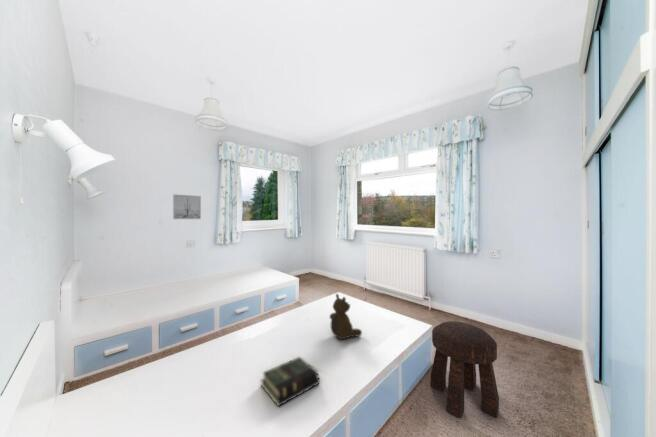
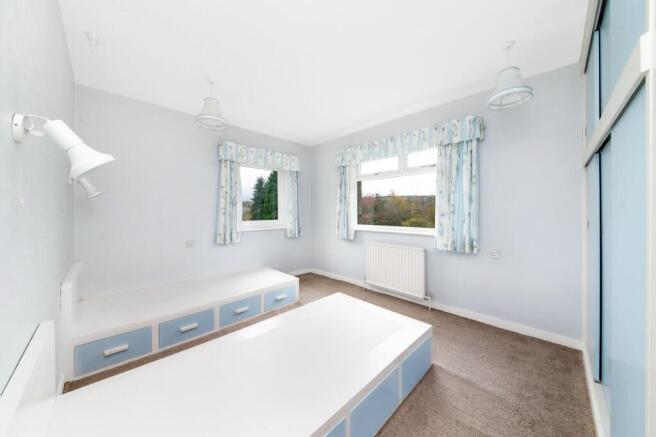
- book (290, 378)
- wall art (187, 207)
- stool (462, 363)
- teddy bear (345, 314)
